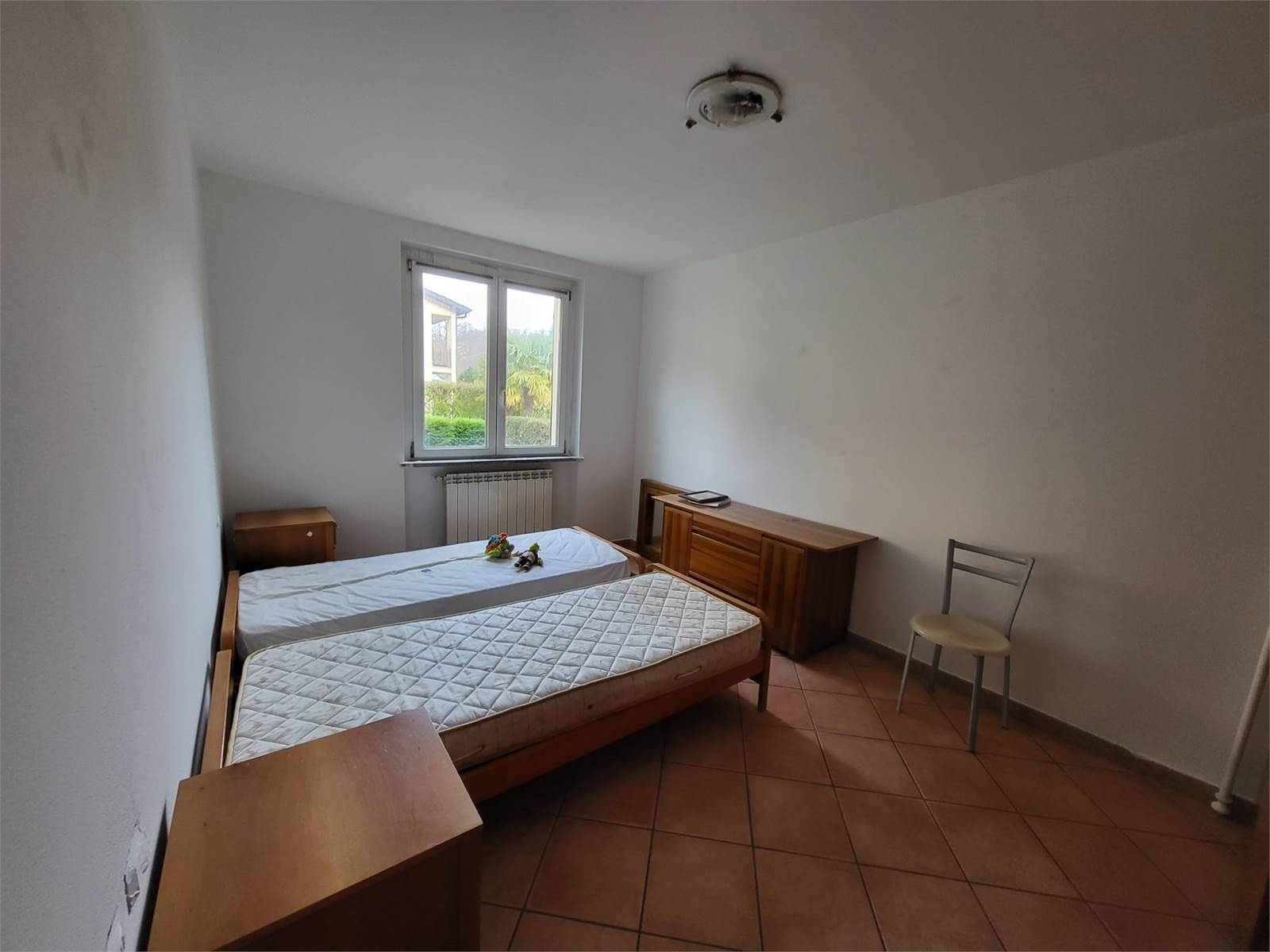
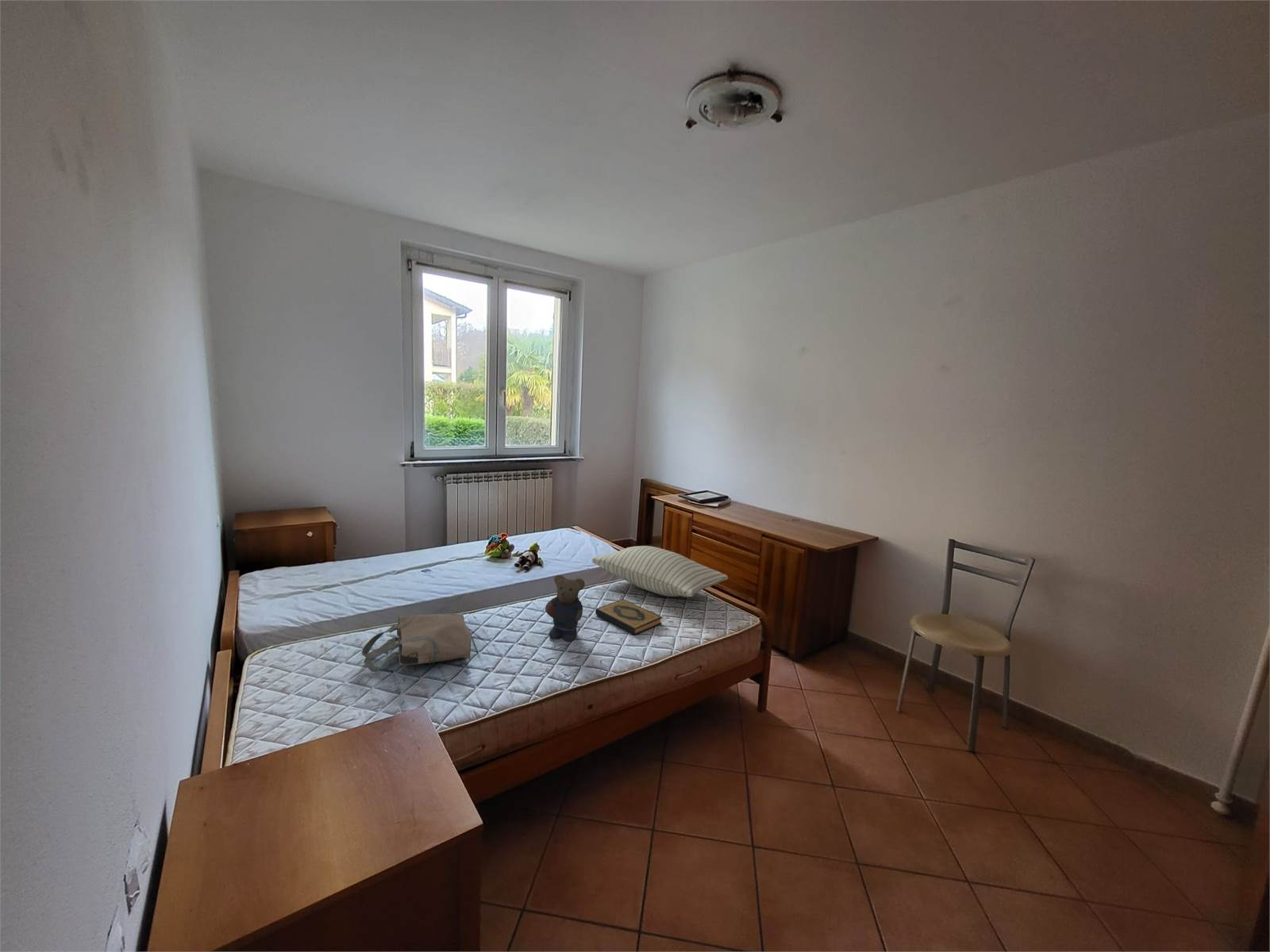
+ pillow (657, 570)
+ tote bag (417, 642)
+ hardback book (628, 616)
+ teddy bear (565, 605)
